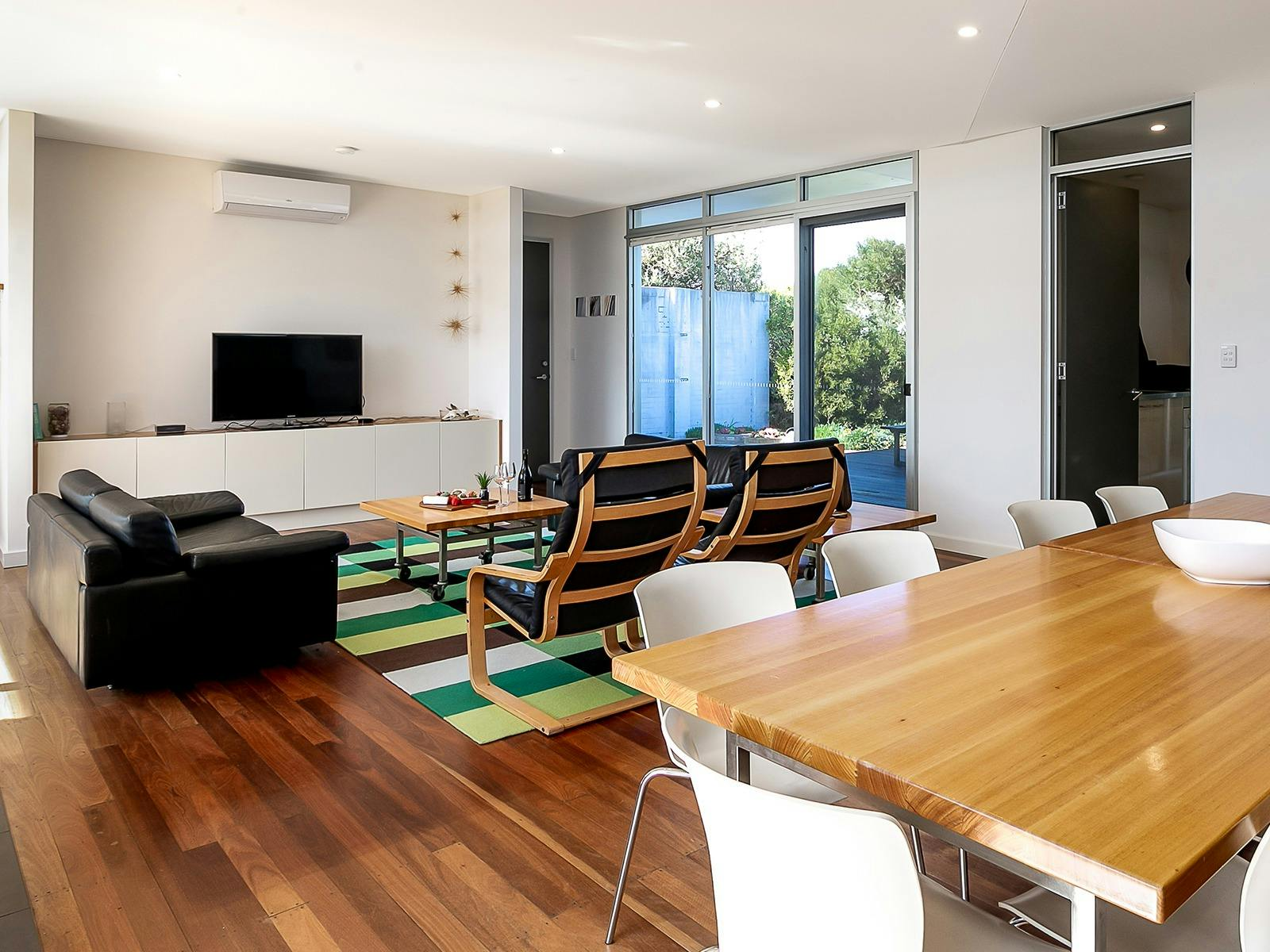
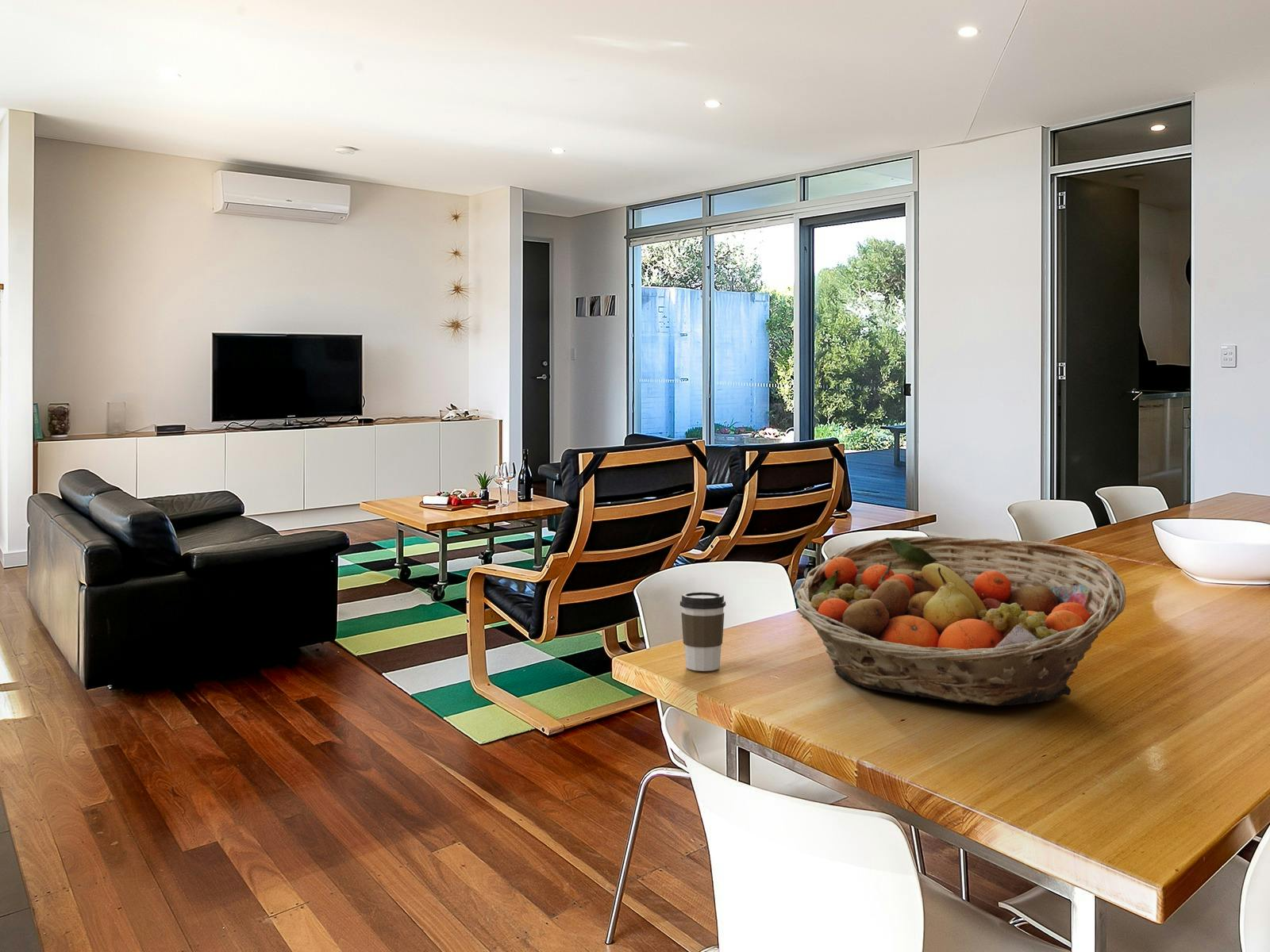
+ fruit basket (949, 612)
+ coffee cup (702, 631)
